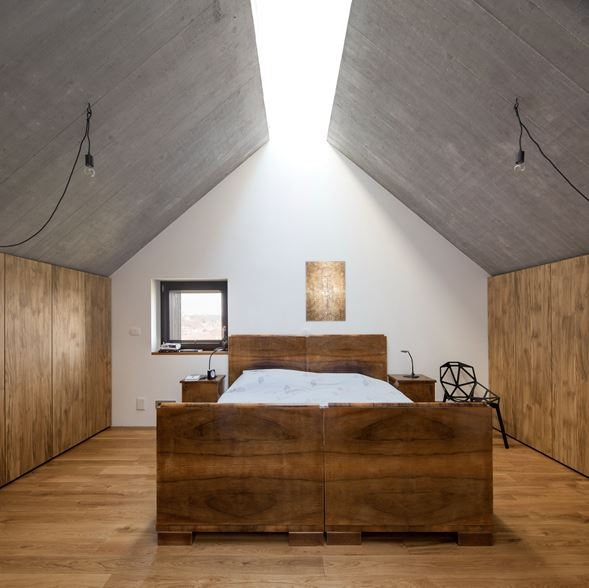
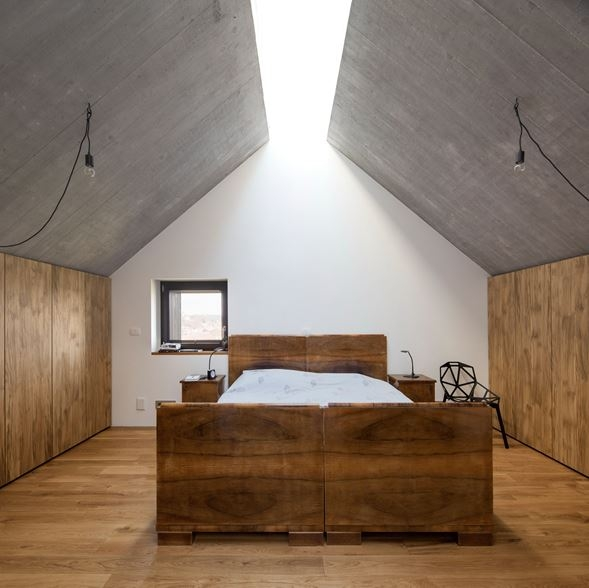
- wall art (325, 291)
